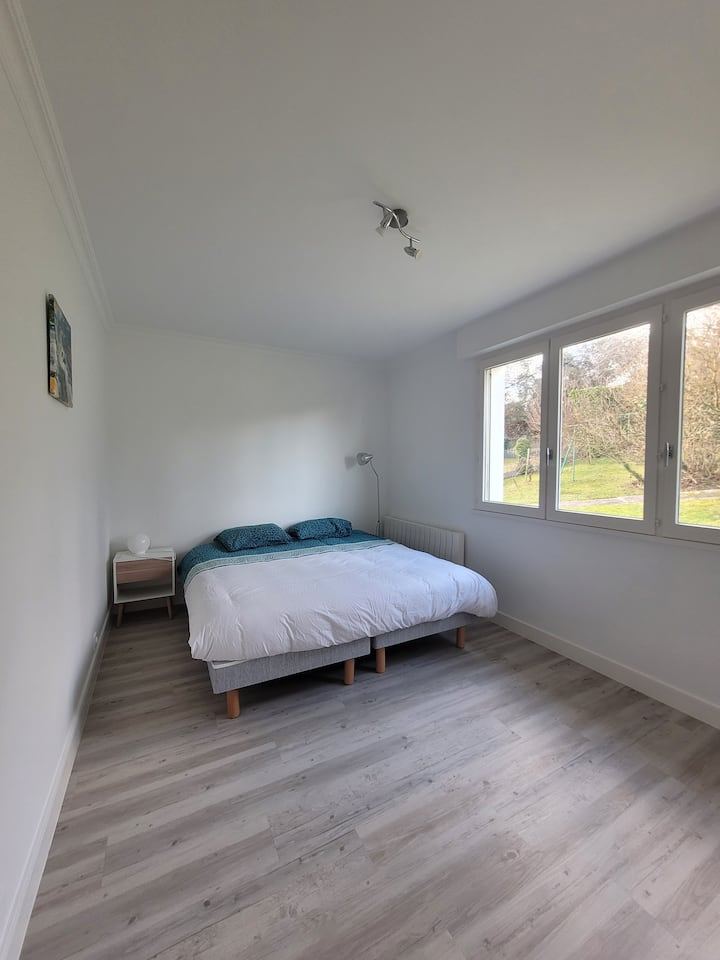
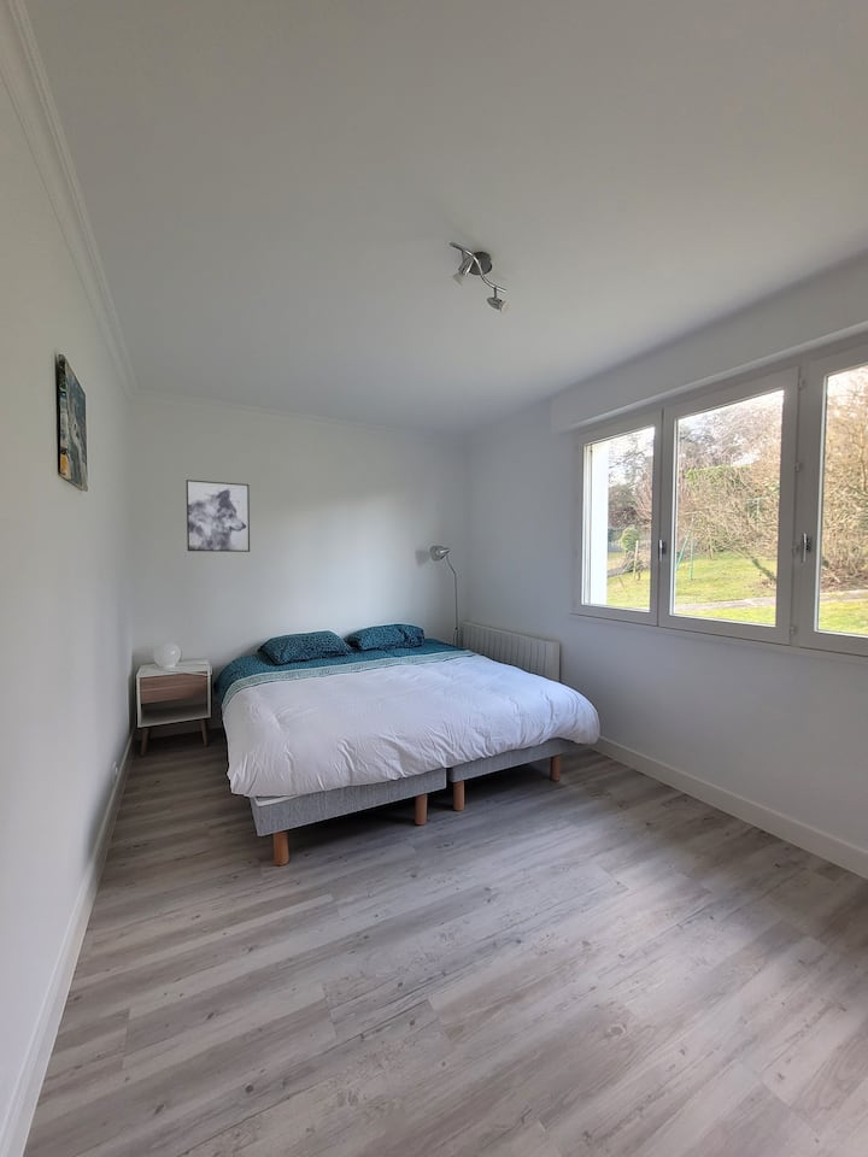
+ wall art (218, 517)
